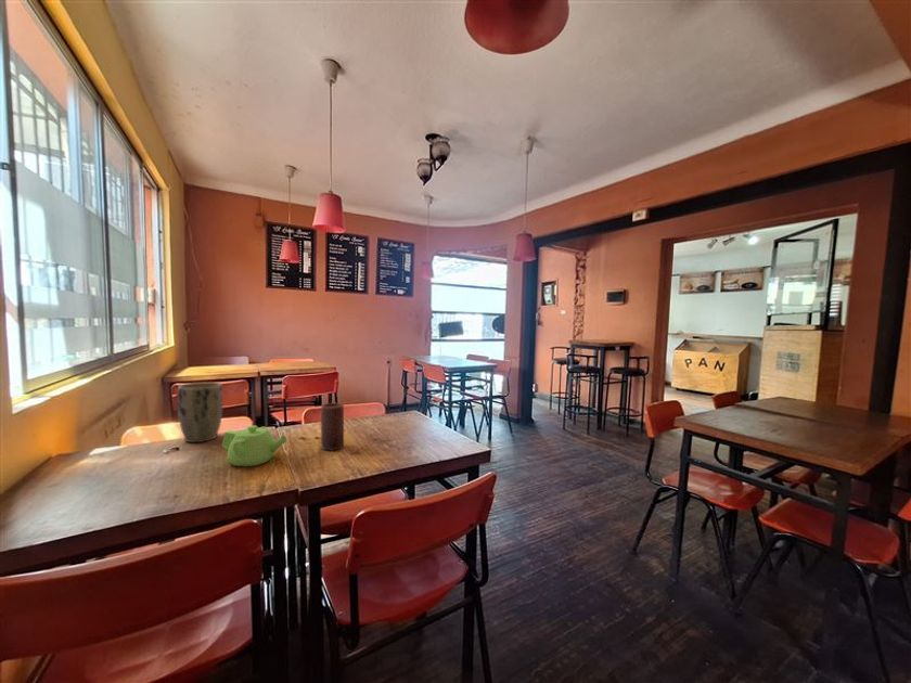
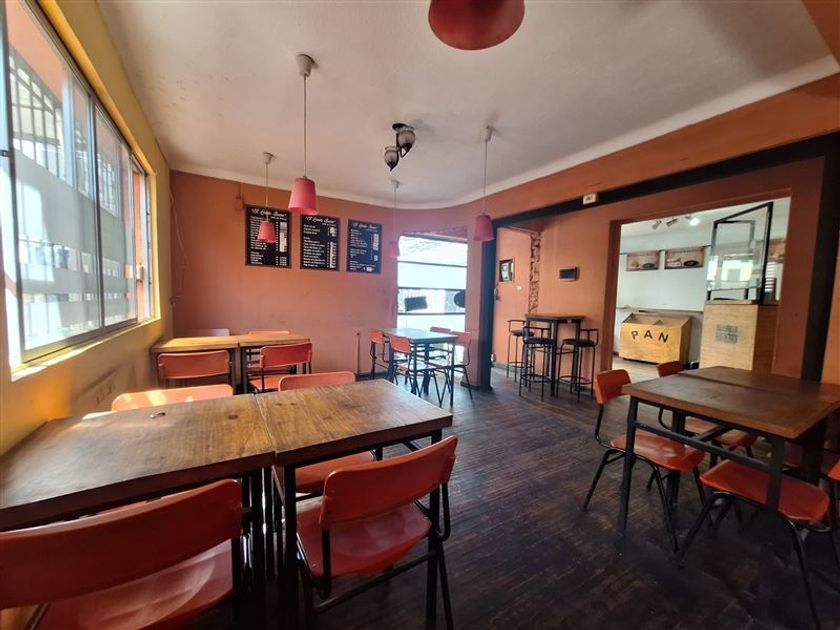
- plant pot (201, 411)
- teapot (254, 442)
- candle (332, 426)
